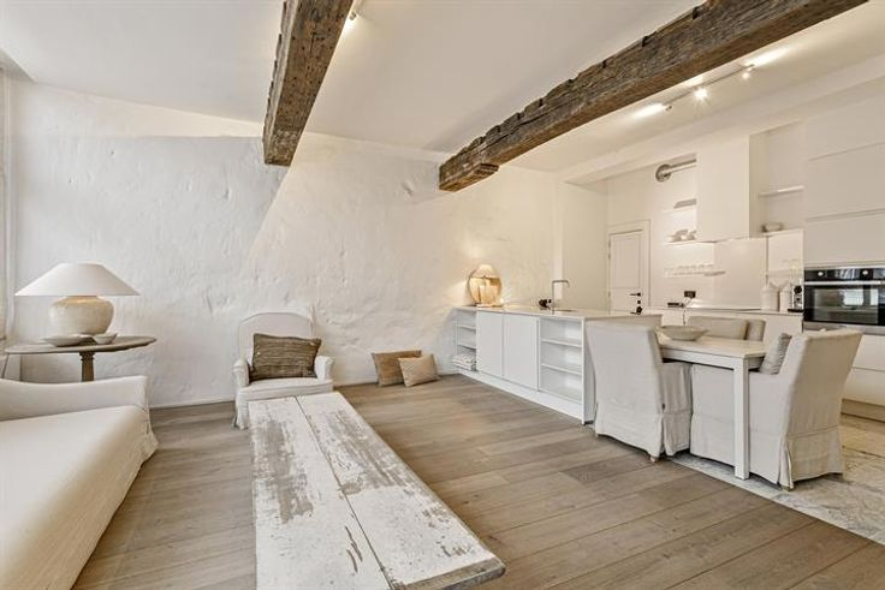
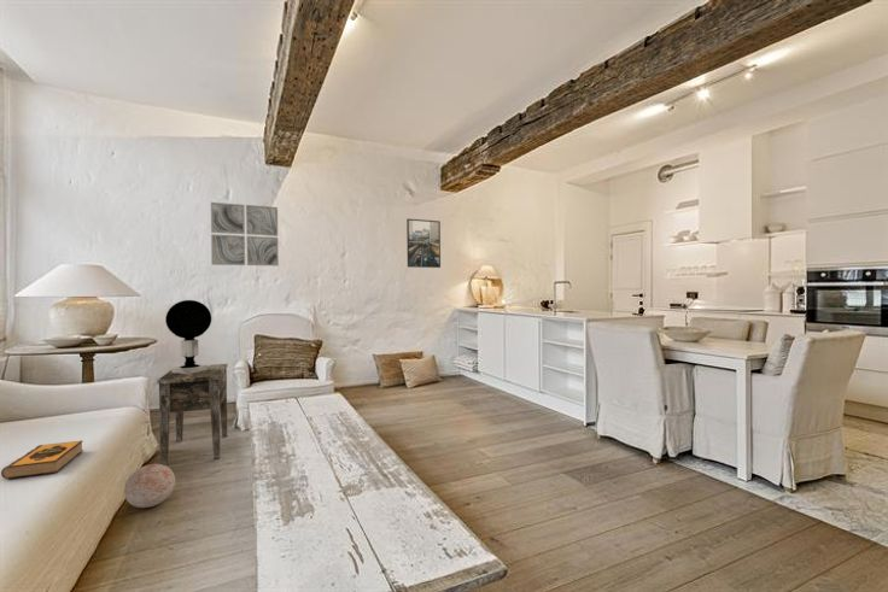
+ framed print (423, 244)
+ side table (195, 409)
+ table lamp (189, 335)
+ wall art (246, 234)
+ hardback book (45, 458)
+ decorative ball (150, 485)
